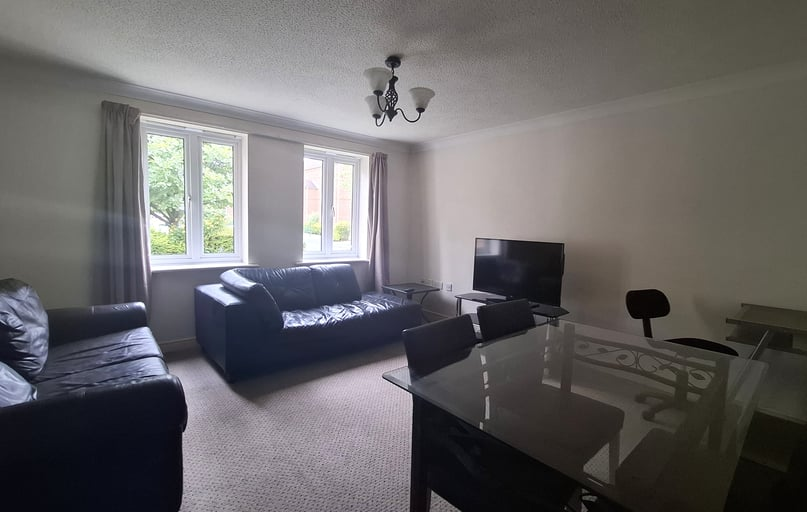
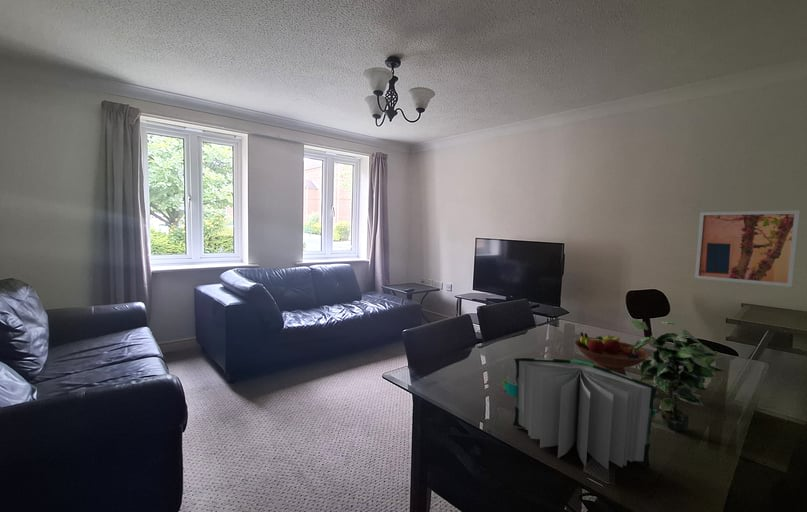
+ wall art (743, 247)
+ book (568, 406)
+ fruit bowl (610, 357)
+ potted plant (672, 377)
